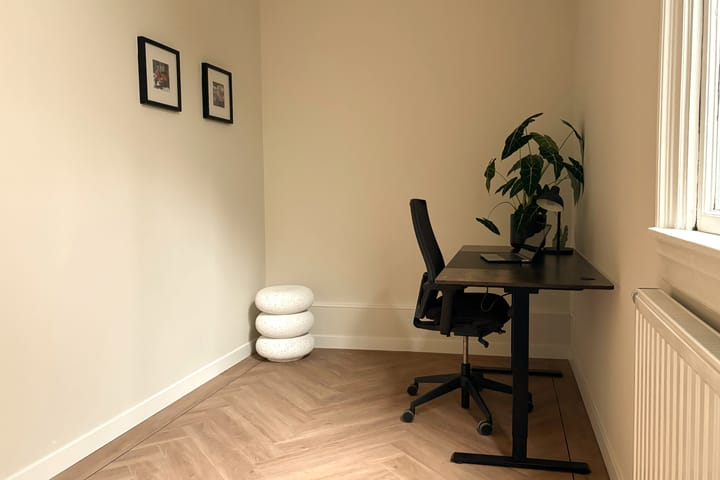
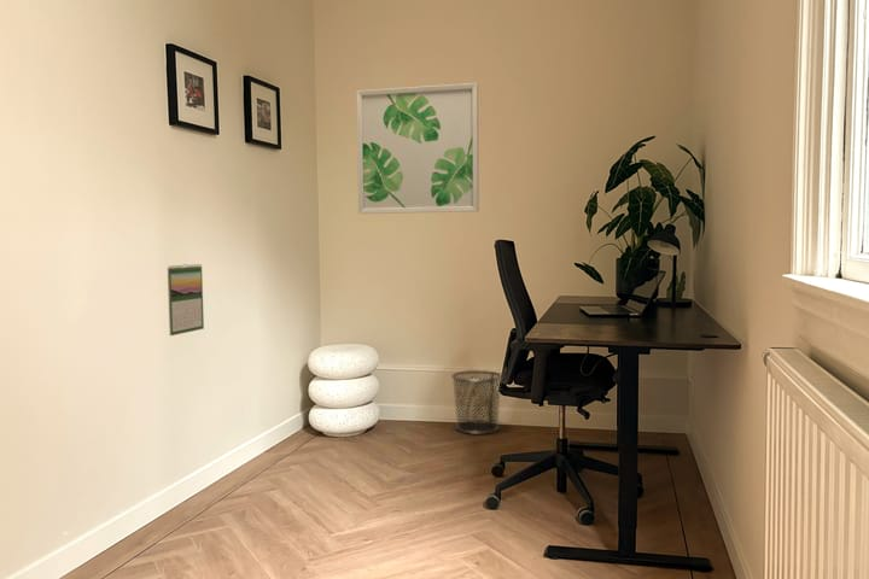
+ wall art (416, 150)
+ waste bin (477, 402)
+ calendar (186, 298)
